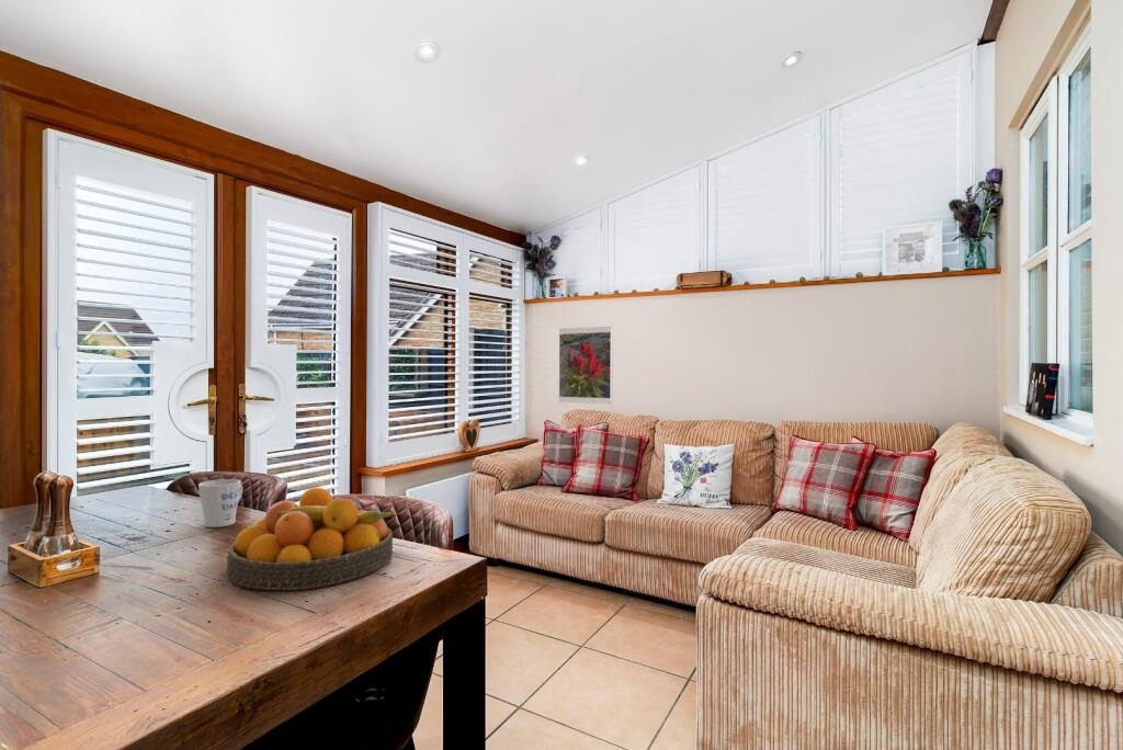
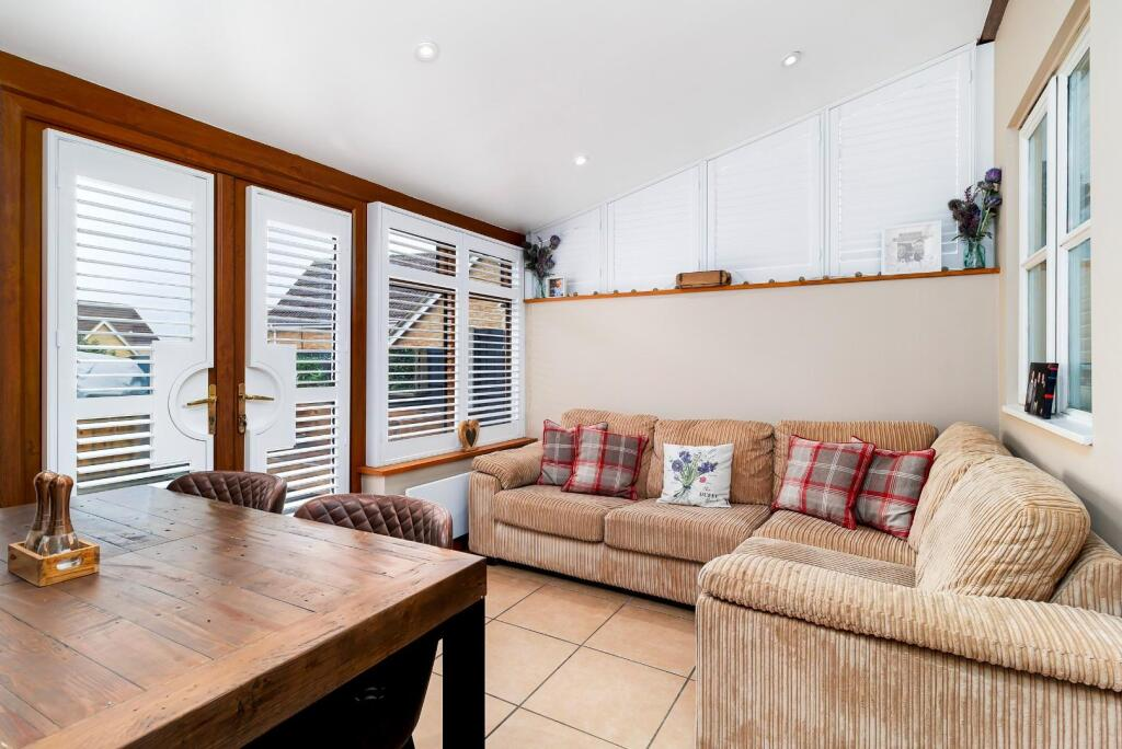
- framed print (585, 365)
- fruit bowl (314, 529)
- mug (224, 501)
